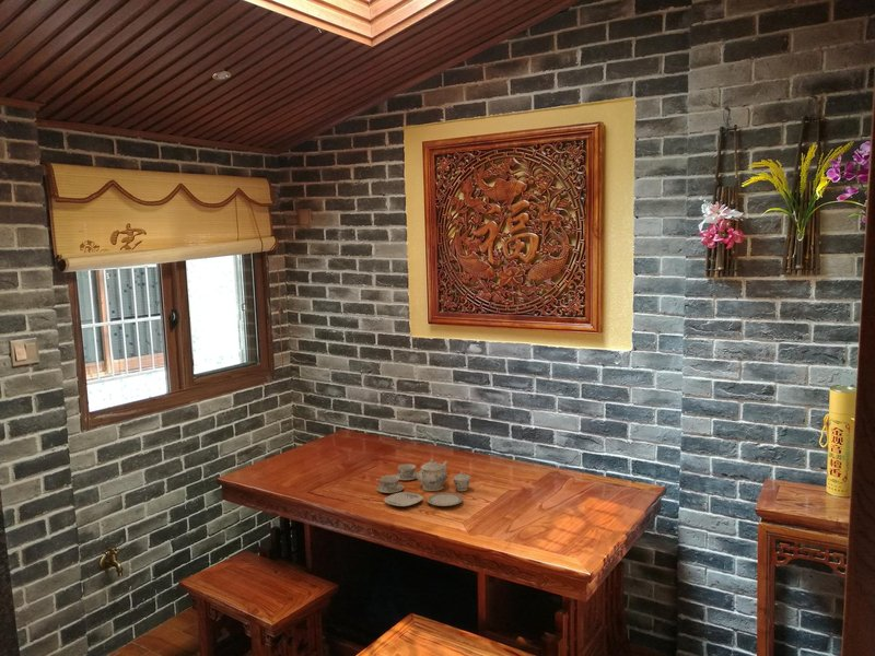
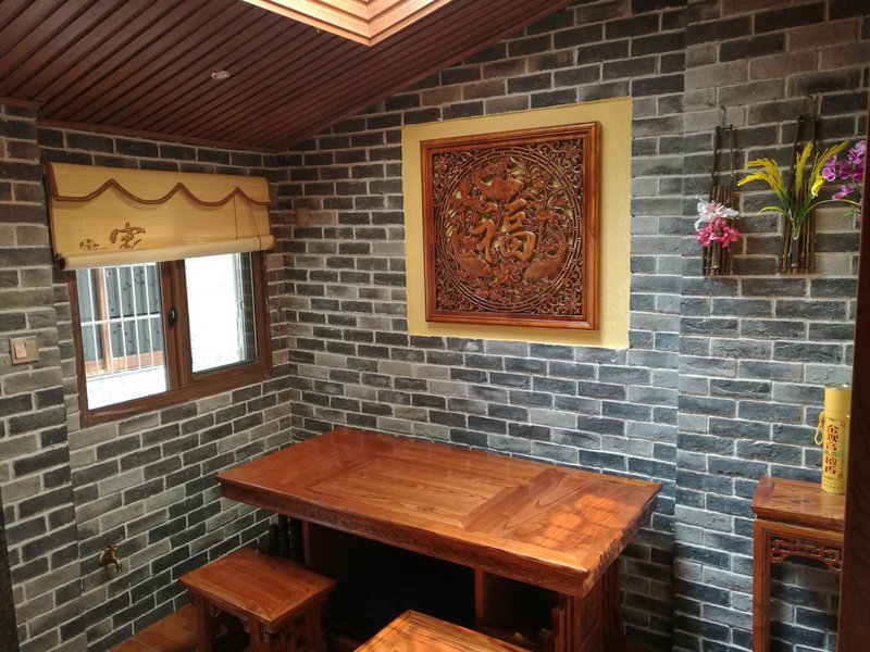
- chinaware (419, 478)
